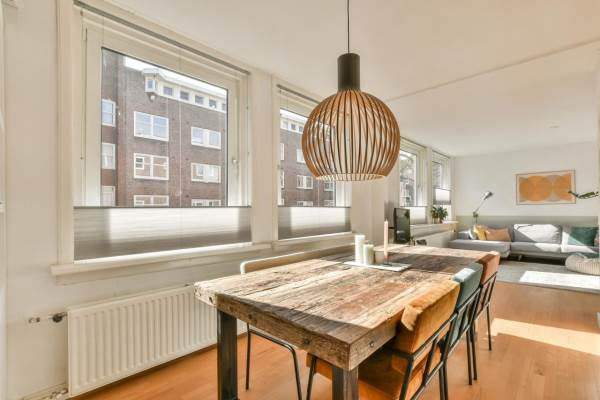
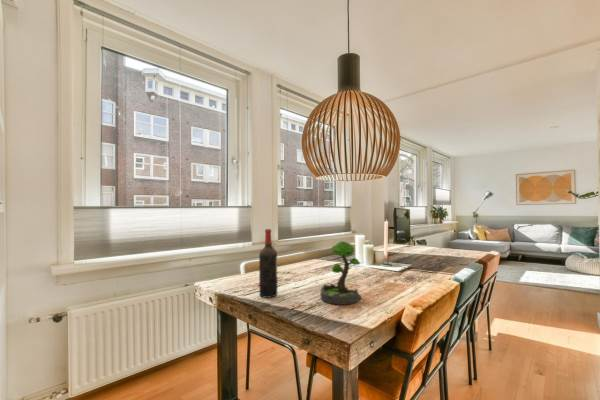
+ plant (340, 269)
+ wine bottle (268, 262)
